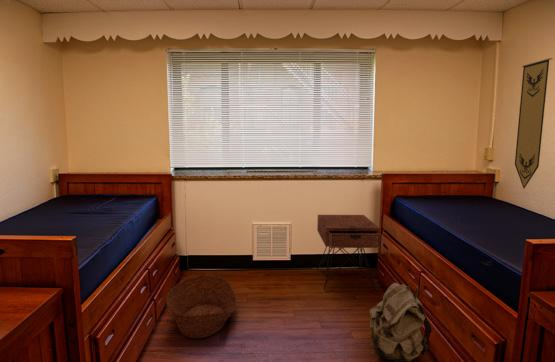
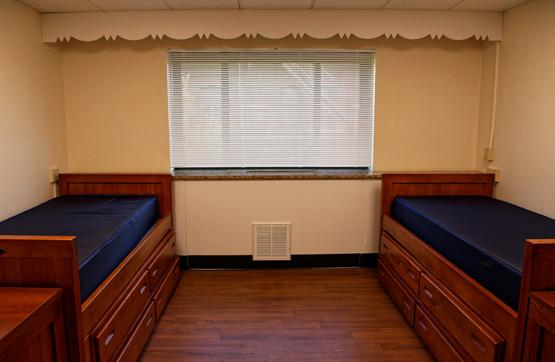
- basket (202, 306)
- pennant (530, 127)
- backpack (398, 315)
- nightstand (346, 252)
